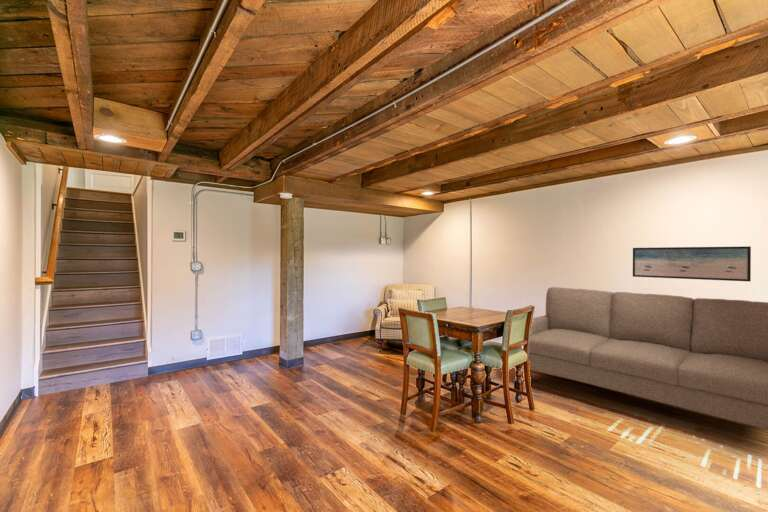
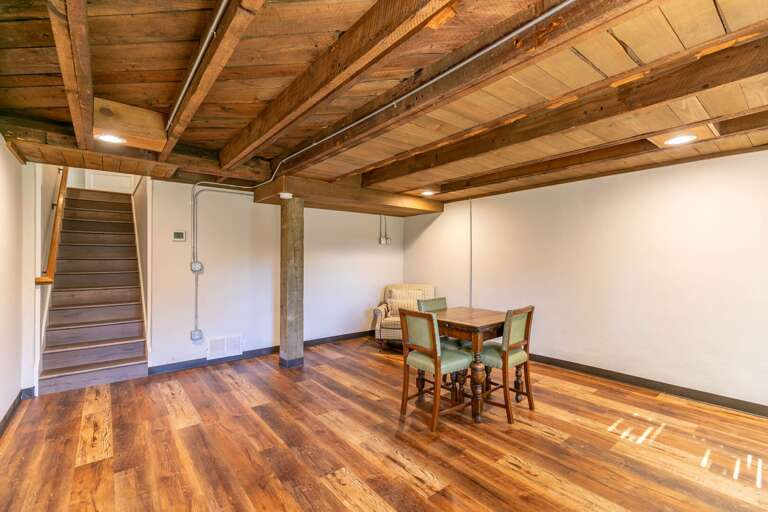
- wall art (686, 262)
- sofa (642, 348)
